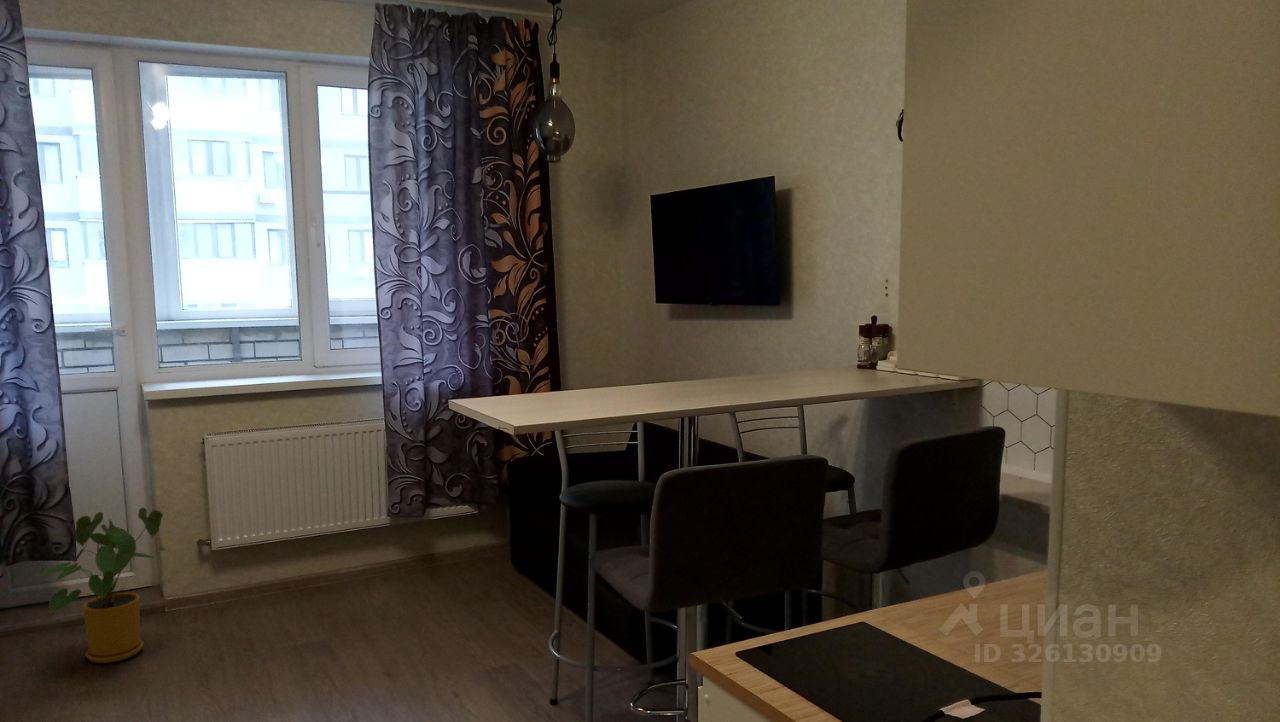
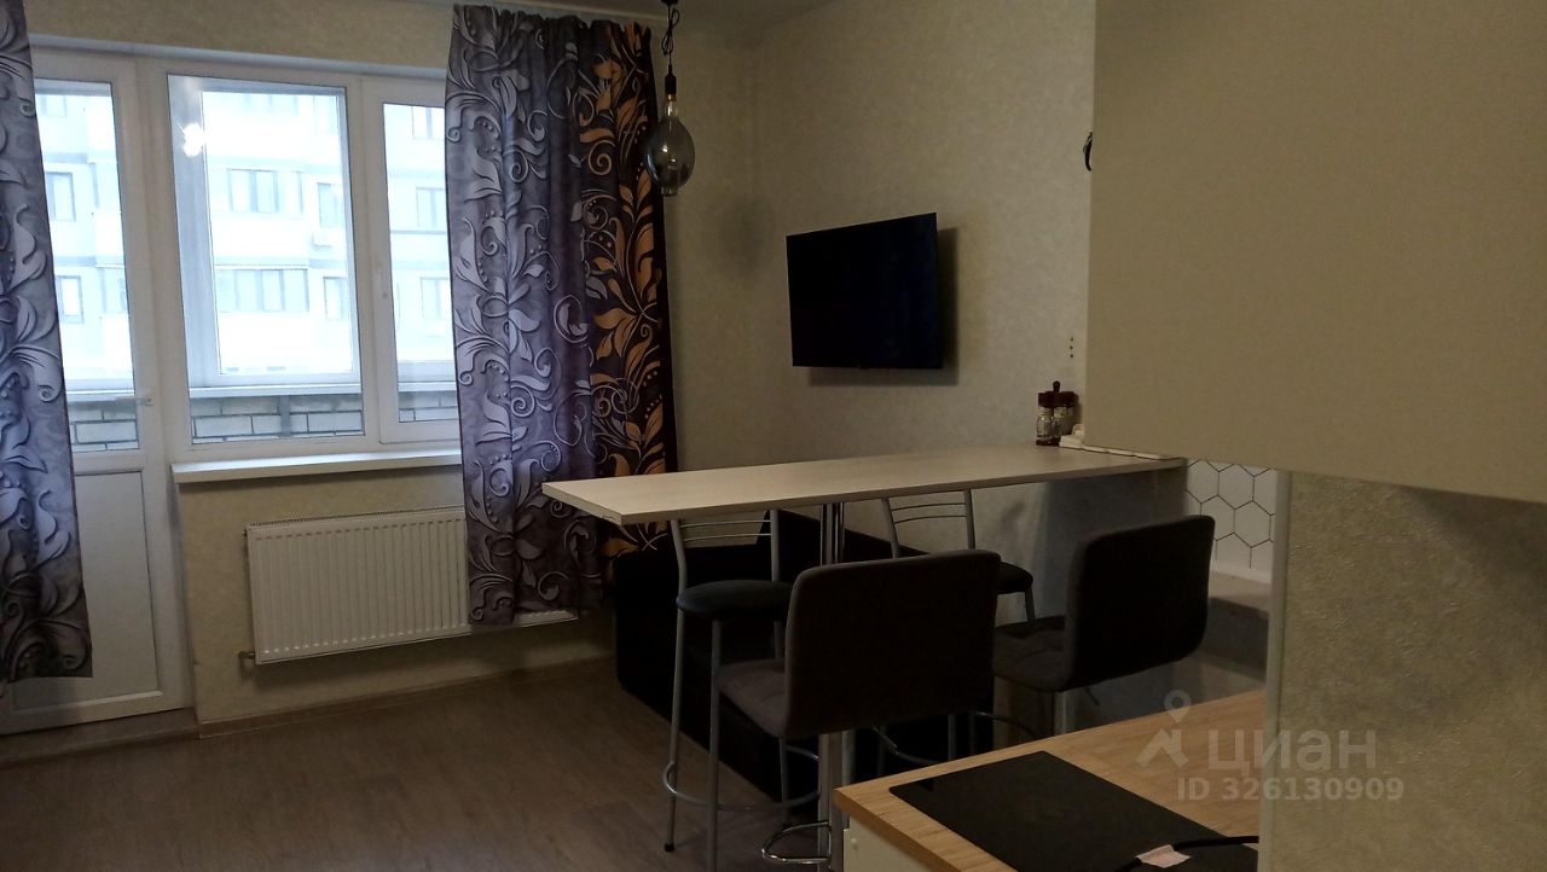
- house plant (106, 587)
